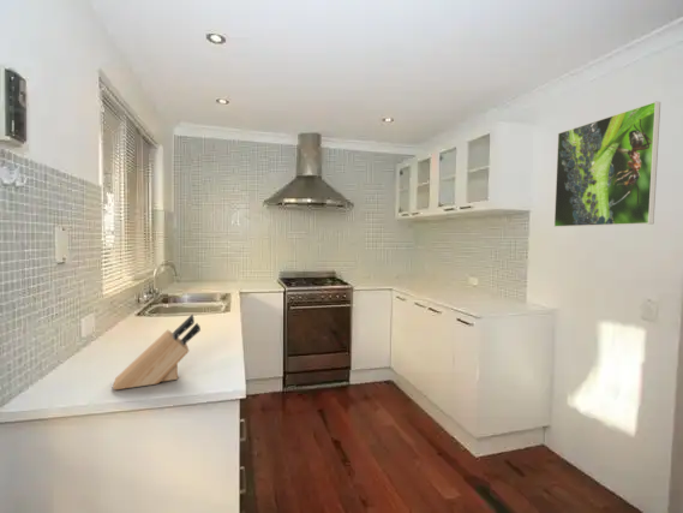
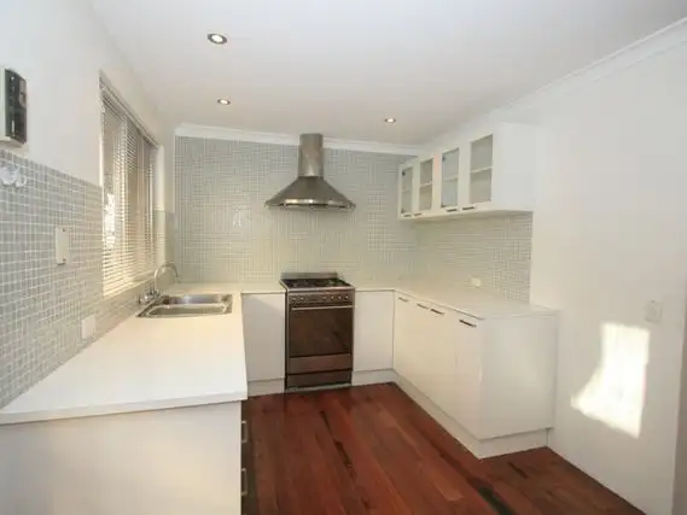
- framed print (599, 172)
- knife block (158, 348)
